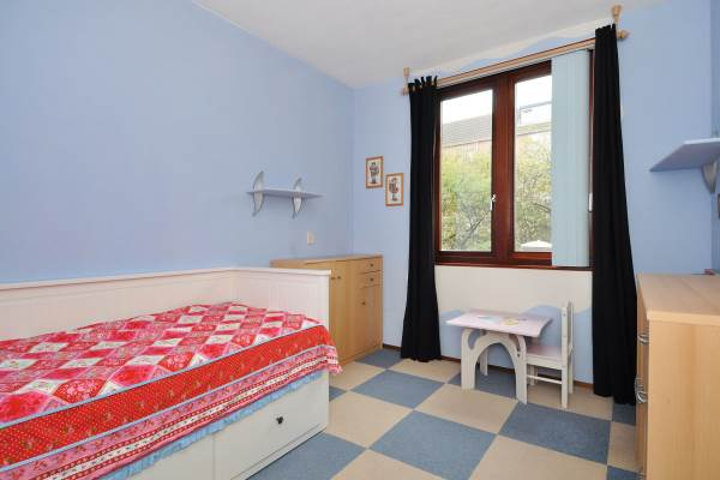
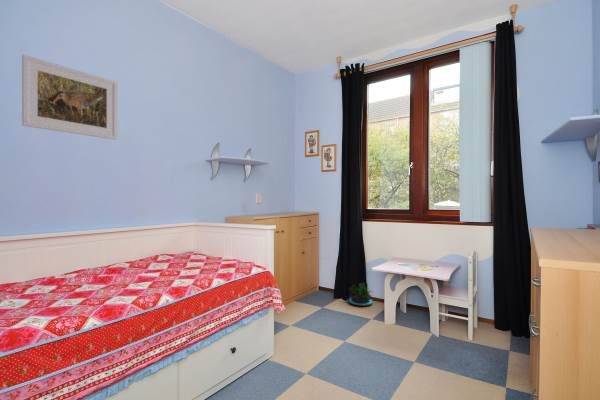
+ potted plant (361, 293)
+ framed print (74, 101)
